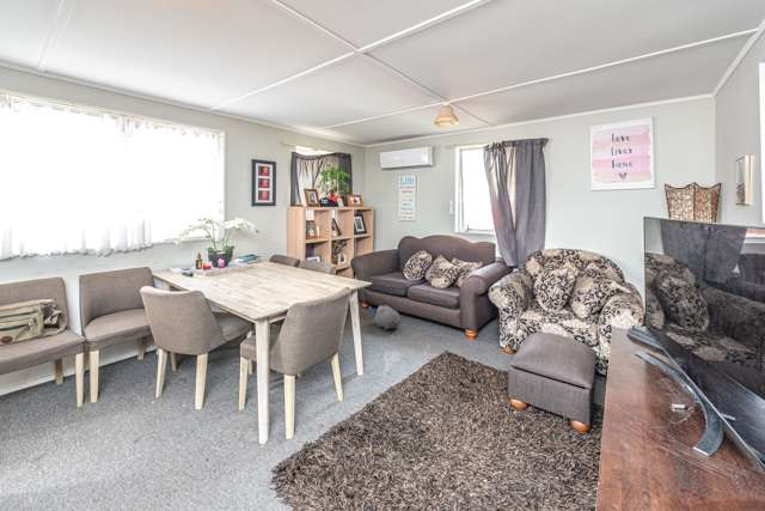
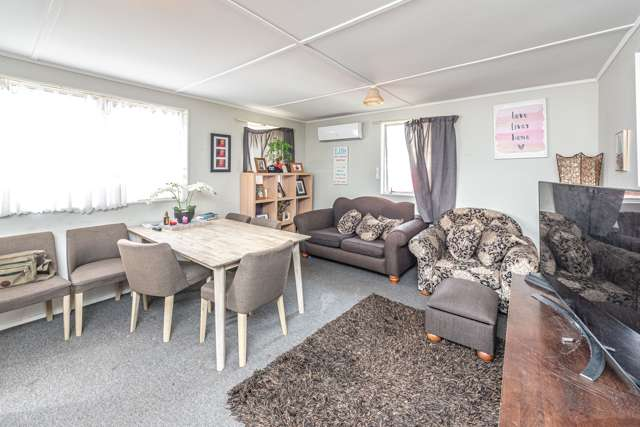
- plush toy (388, 316)
